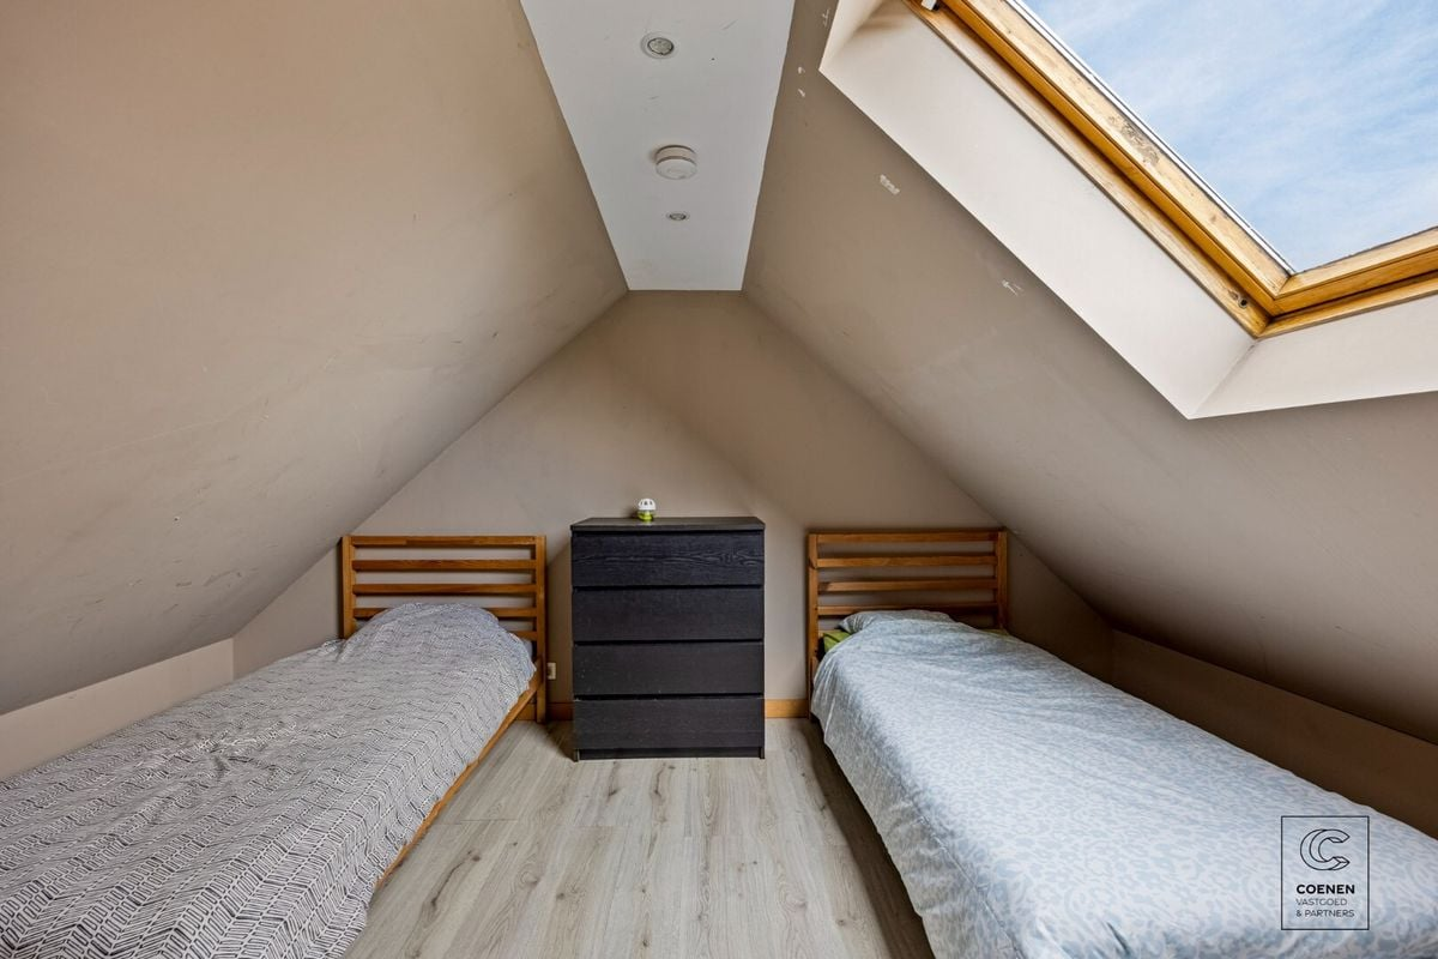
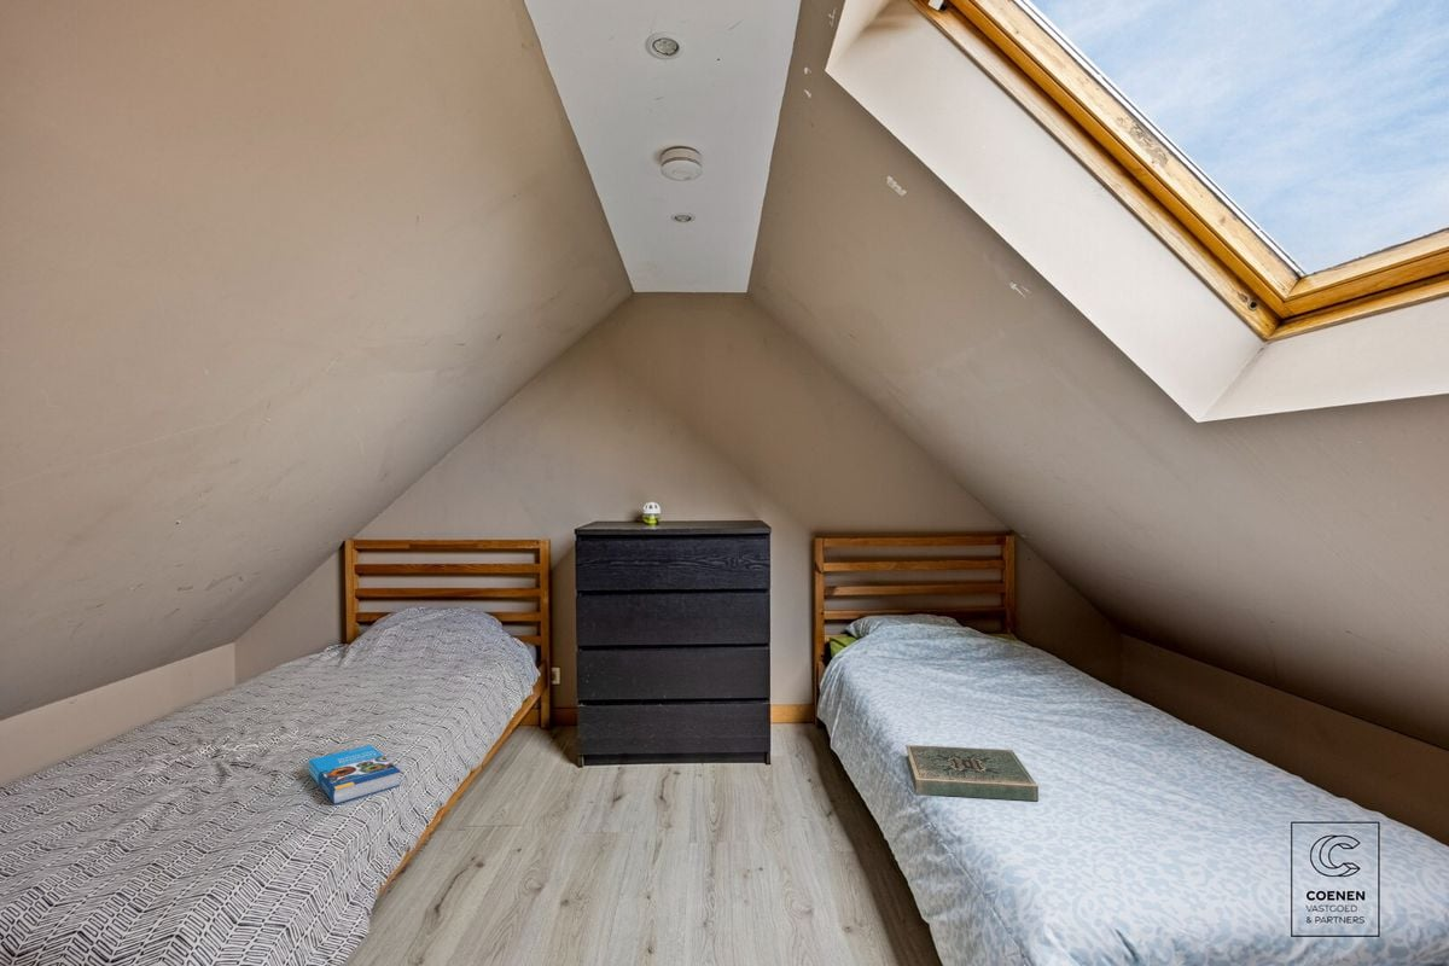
+ book (966, 770)
+ book (353, 772)
